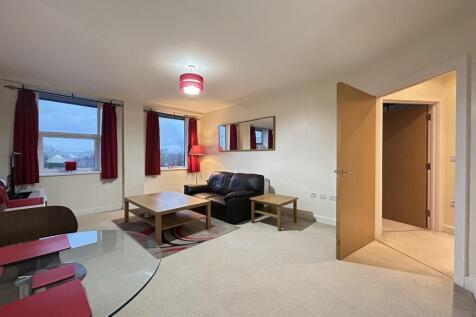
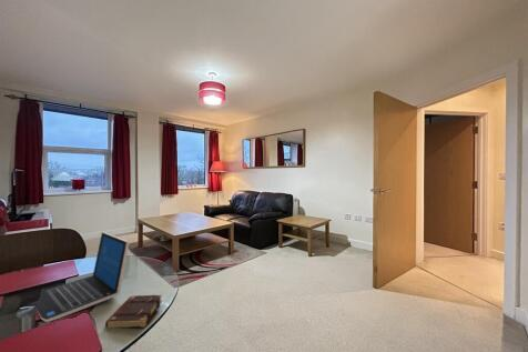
+ laptop (80, 279)
+ book (136, 309)
